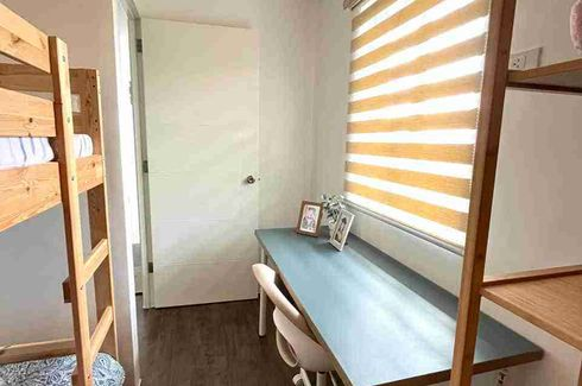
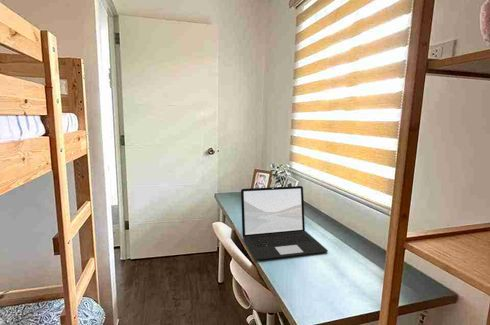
+ laptop (282, 219)
